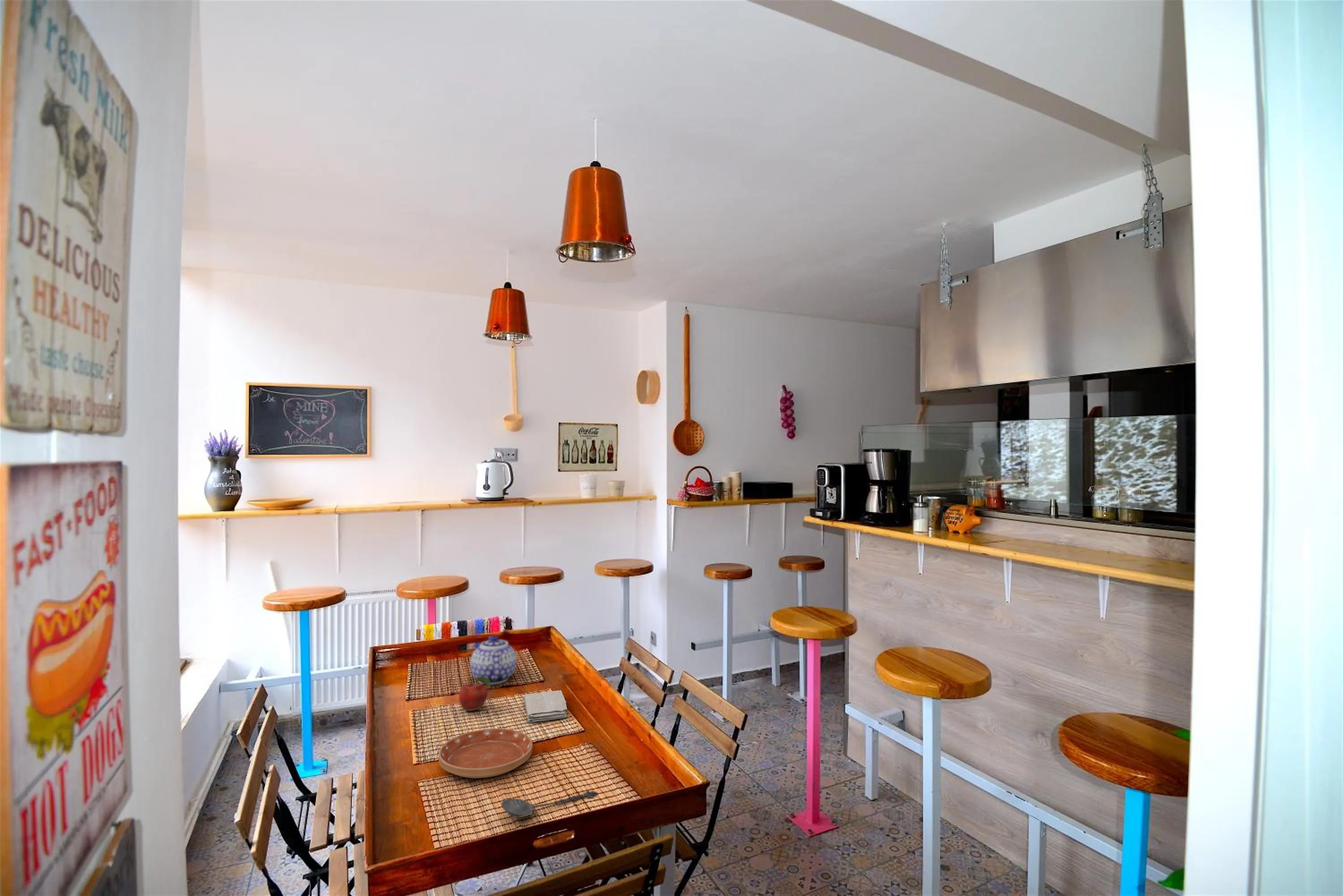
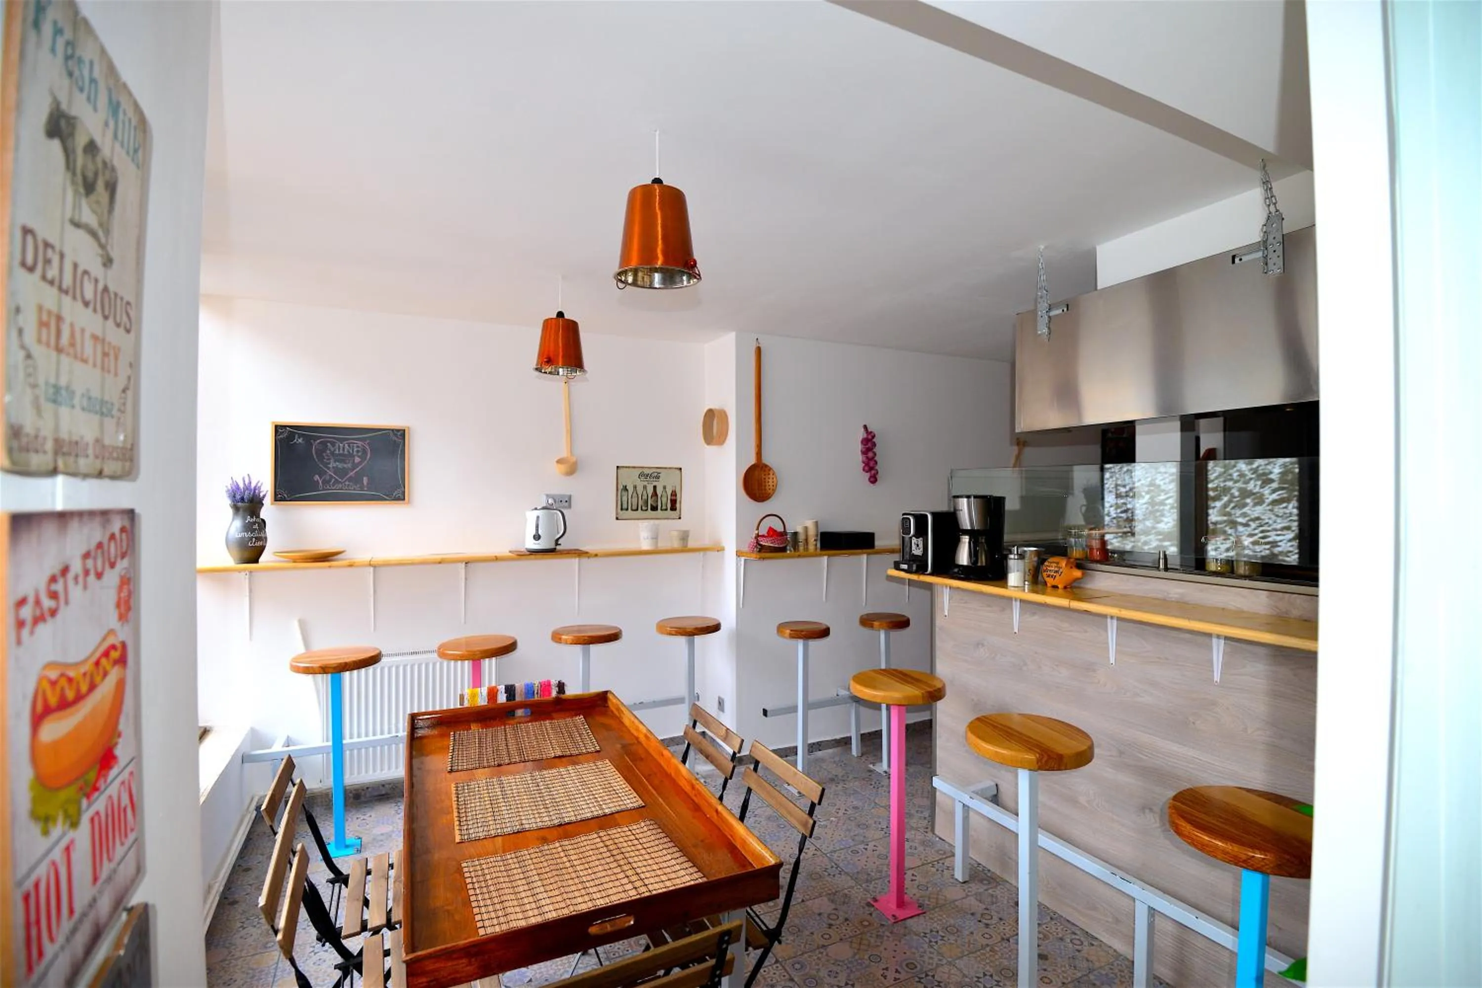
- spoon (551, 802)
- fruit (475, 693)
- washcloth (545, 704)
- teapot (493, 657)
- saucer (486, 754)
